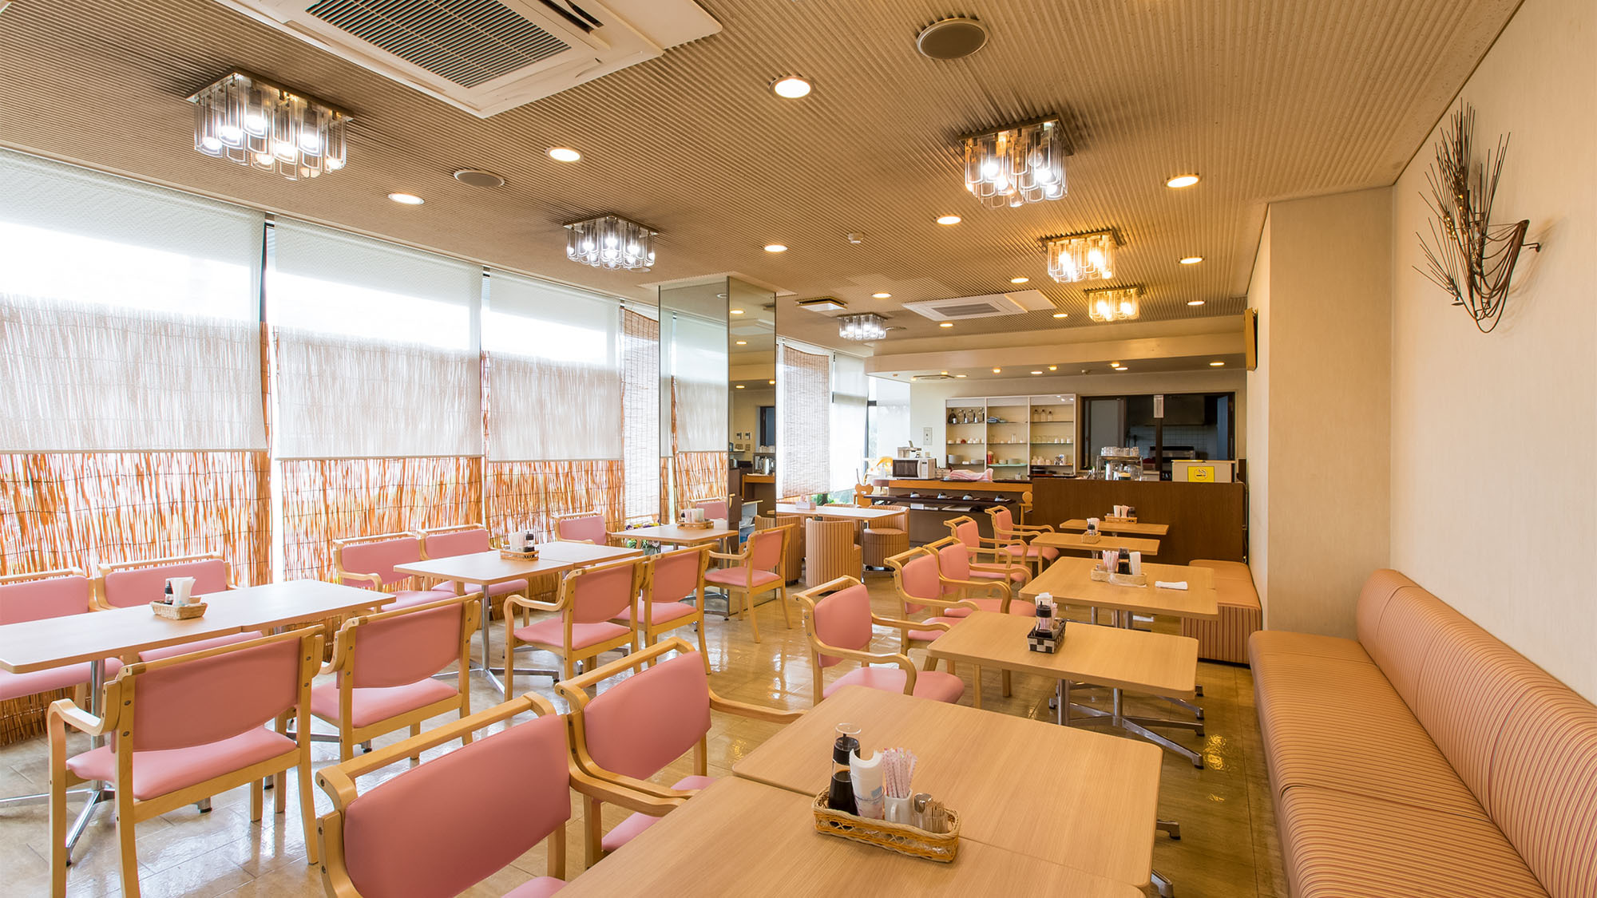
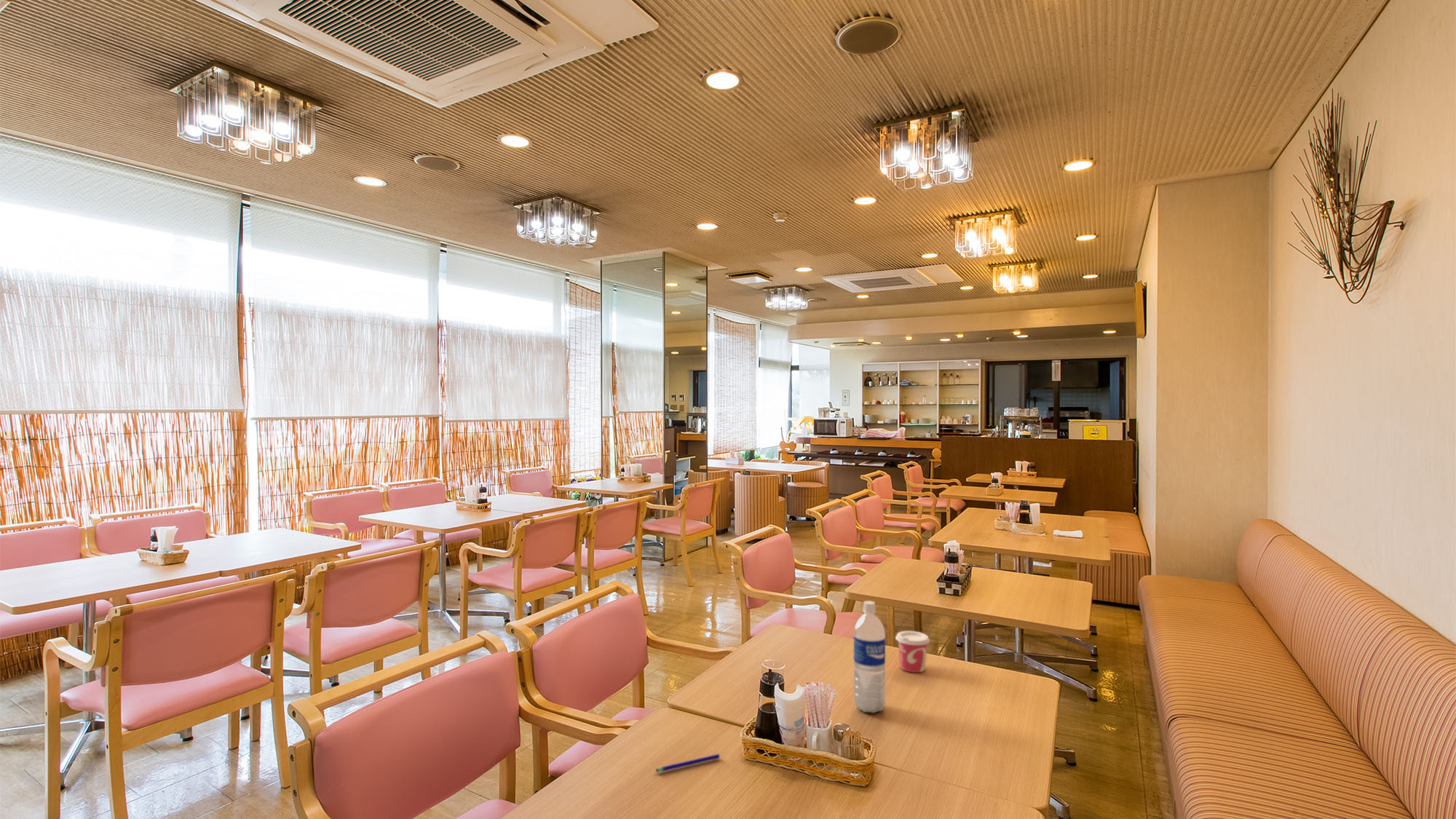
+ pen (688, 763)
+ cup (912, 652)
+ water bottle (869, 655)
